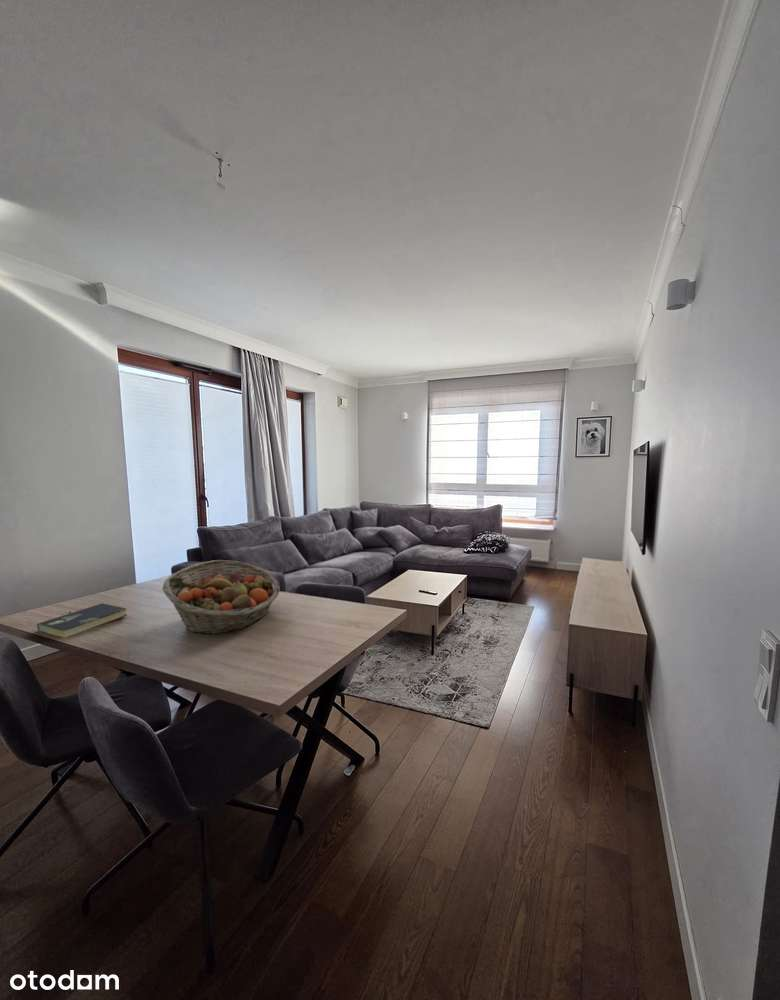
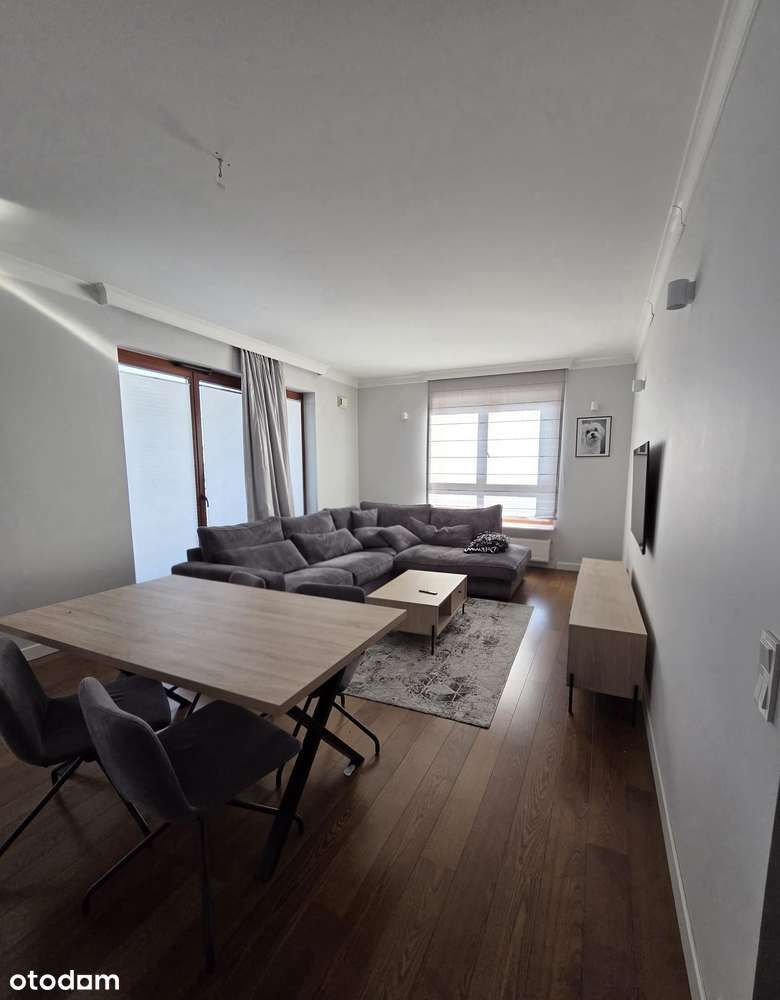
- fruit basket (225, 593)
- book (84, 619)
